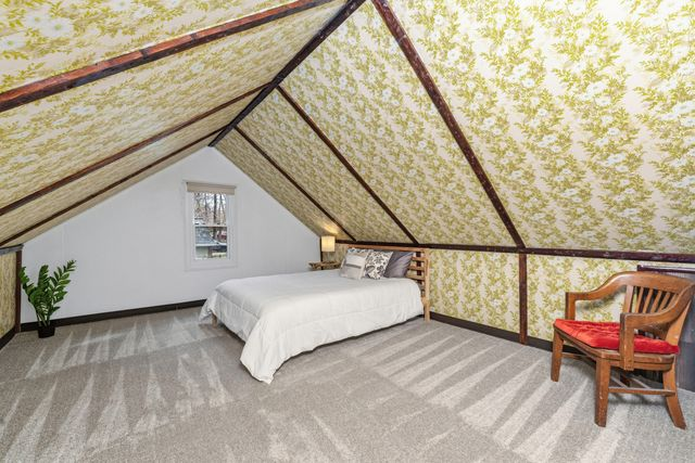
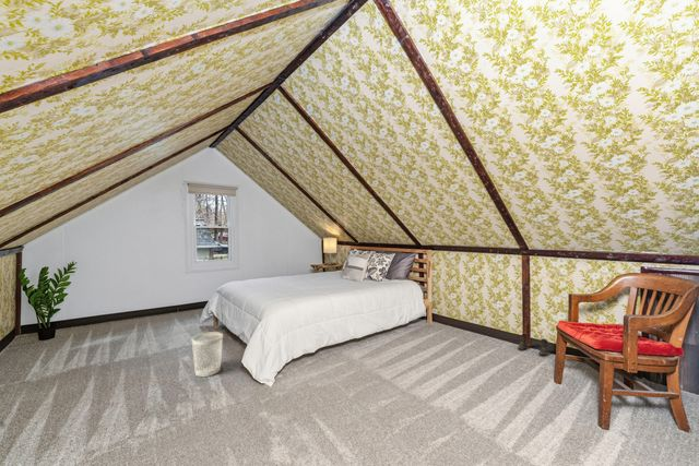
+ boots (526, 344)
+ wastebasket (208, 354)
